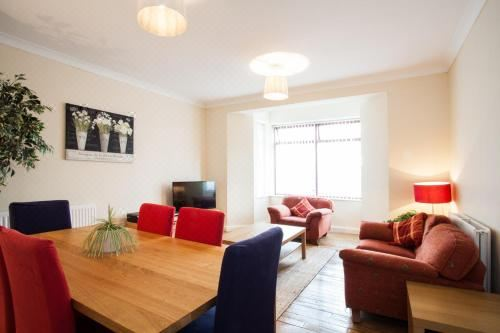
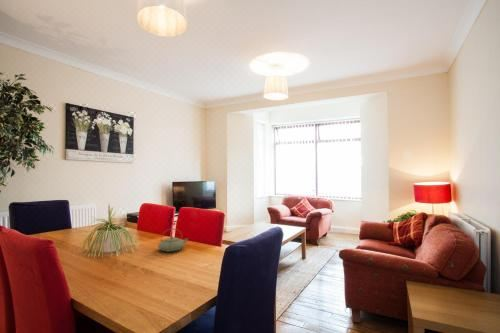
+ teapot (173, 238)
